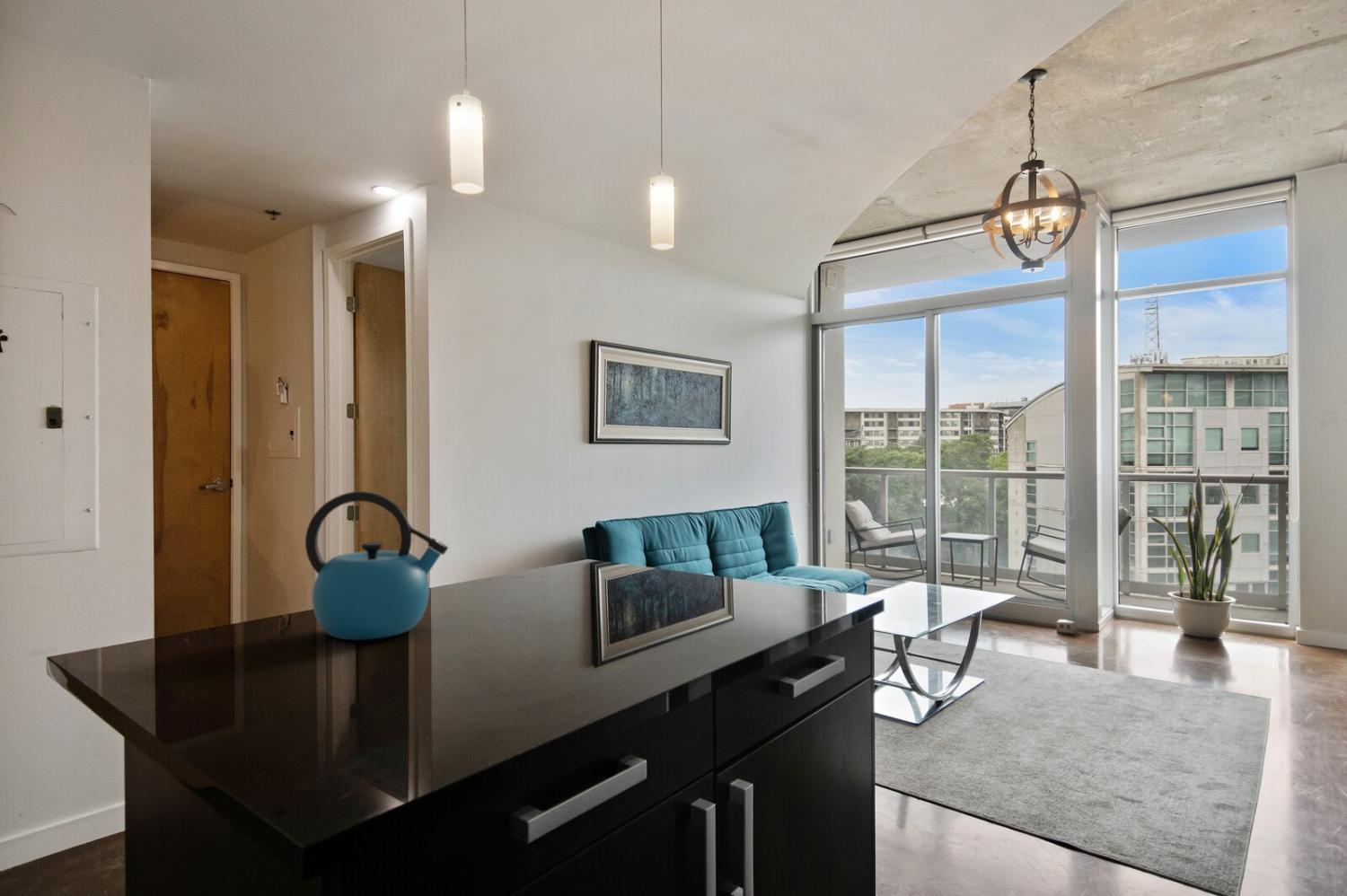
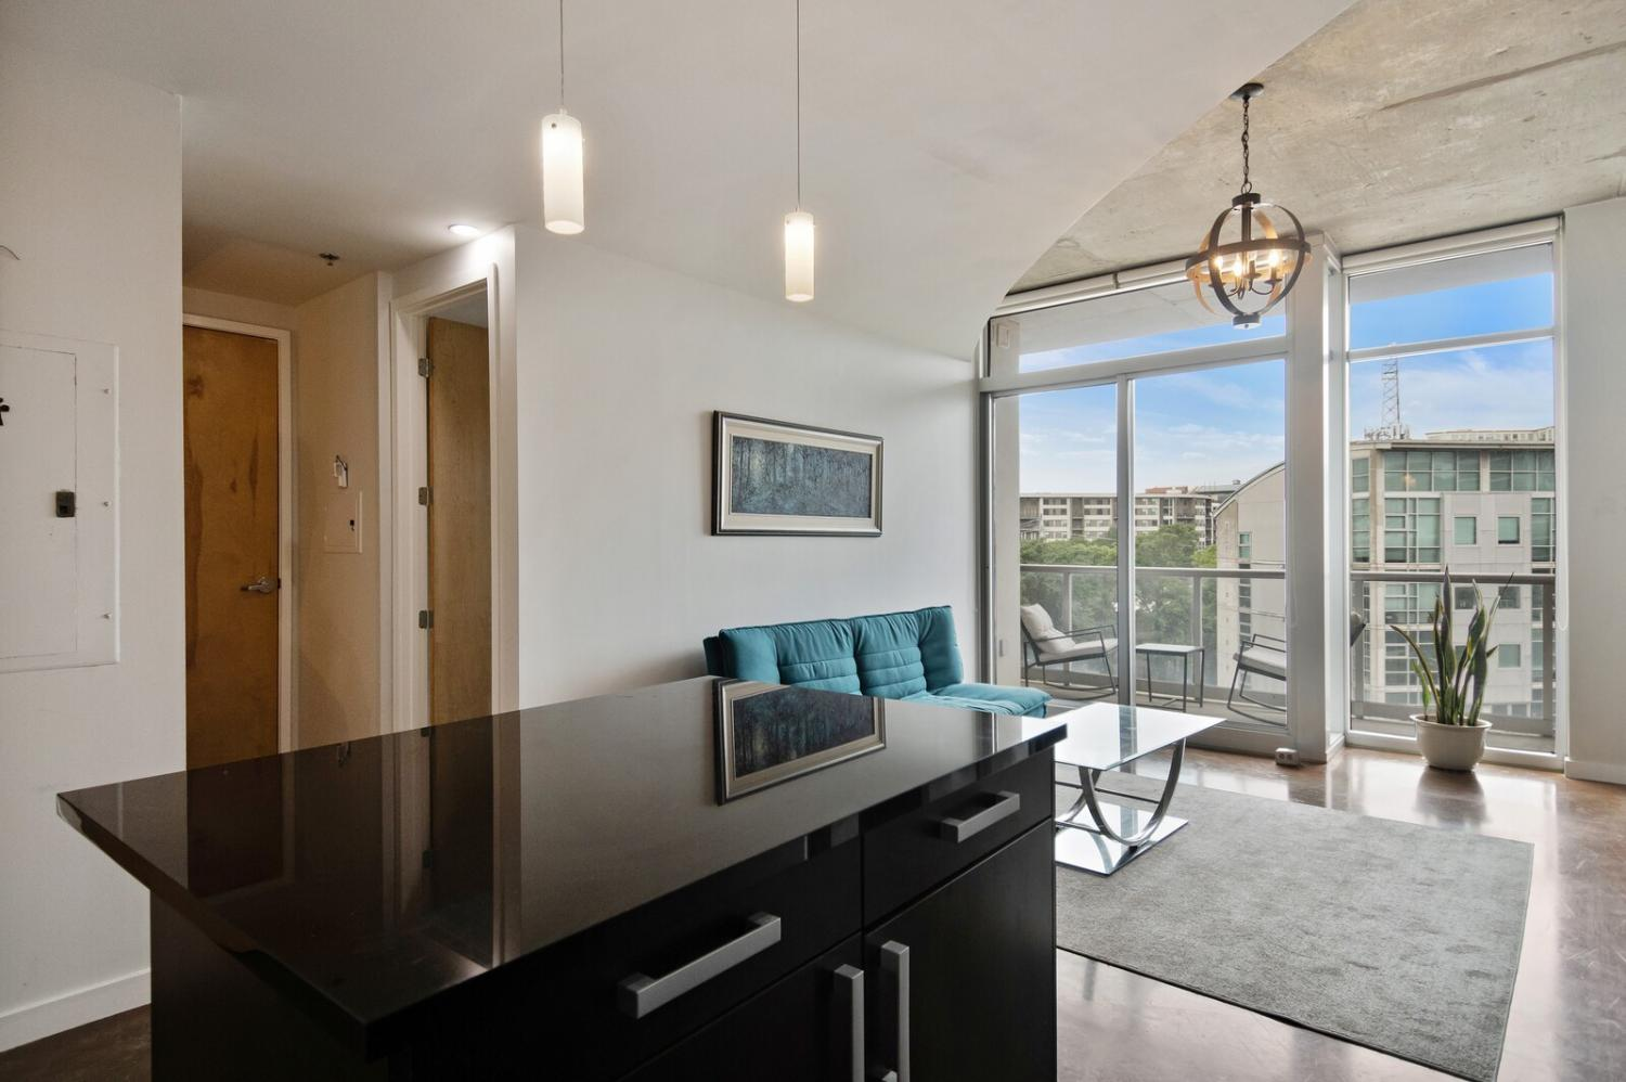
- kettle (379, 560)
